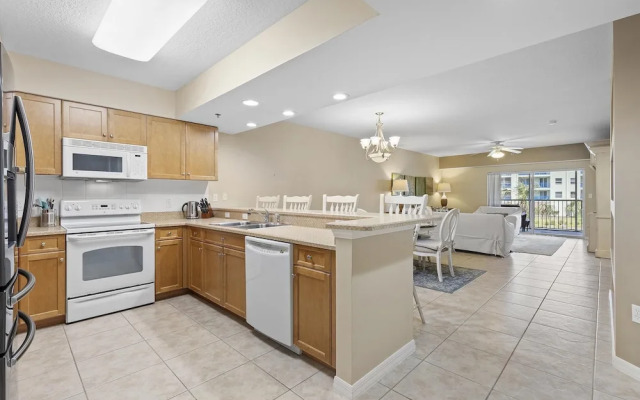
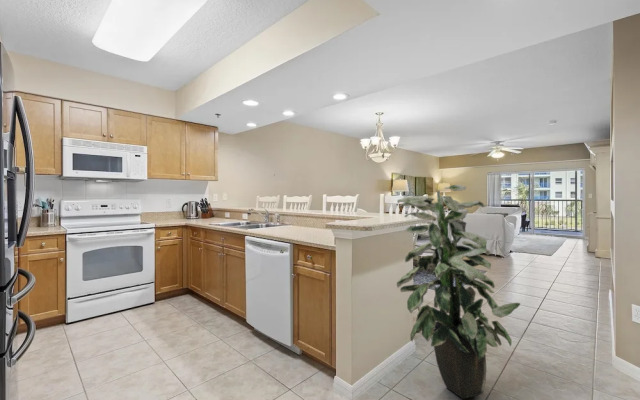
+ indoor plant (449, 286)
